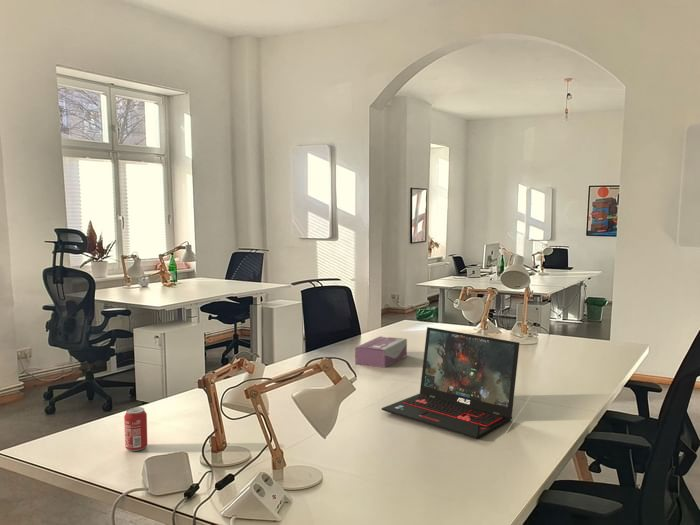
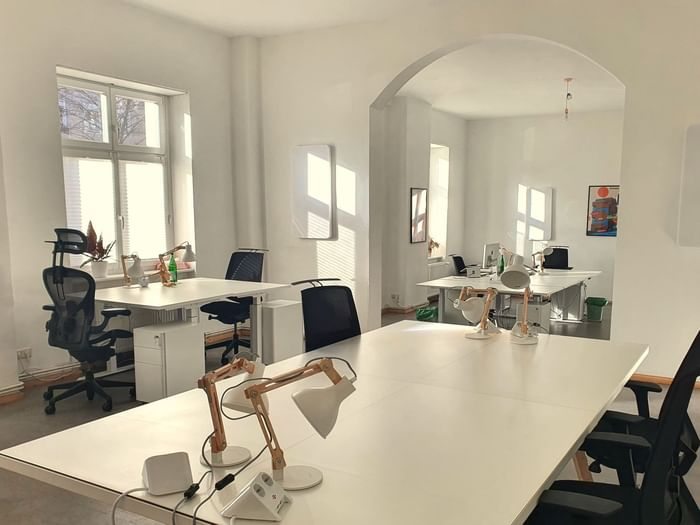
- tissue box (381, 350)
- beverage can (135, 428)
- laptop (449, 377)
